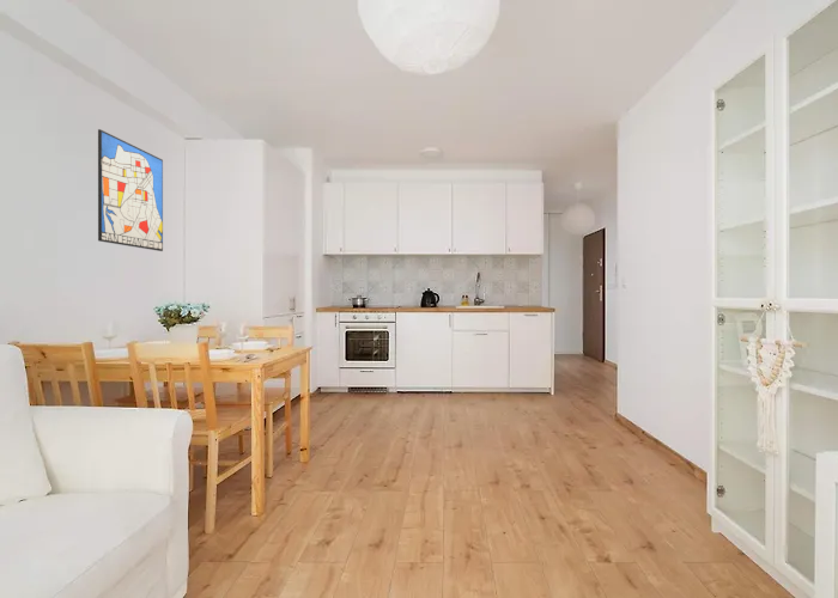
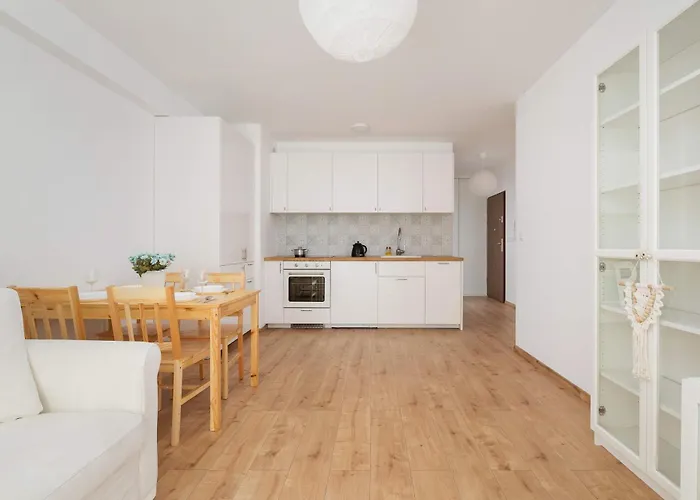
- wall art (133, 196)
